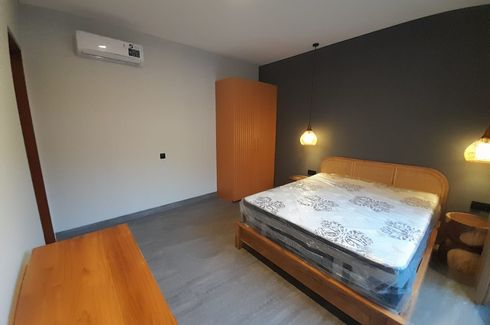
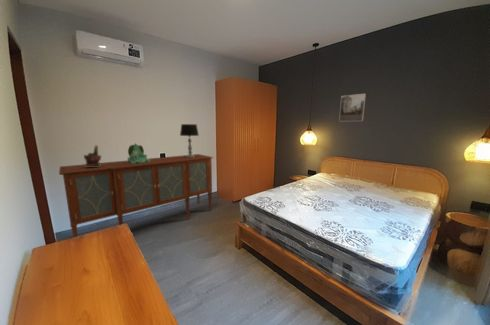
+ potted plant (92, 156)
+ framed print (351, 108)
+ decorative sculpture (138, 152)
+ sideboard (151, 193)
+ table lamp (189, 141)
